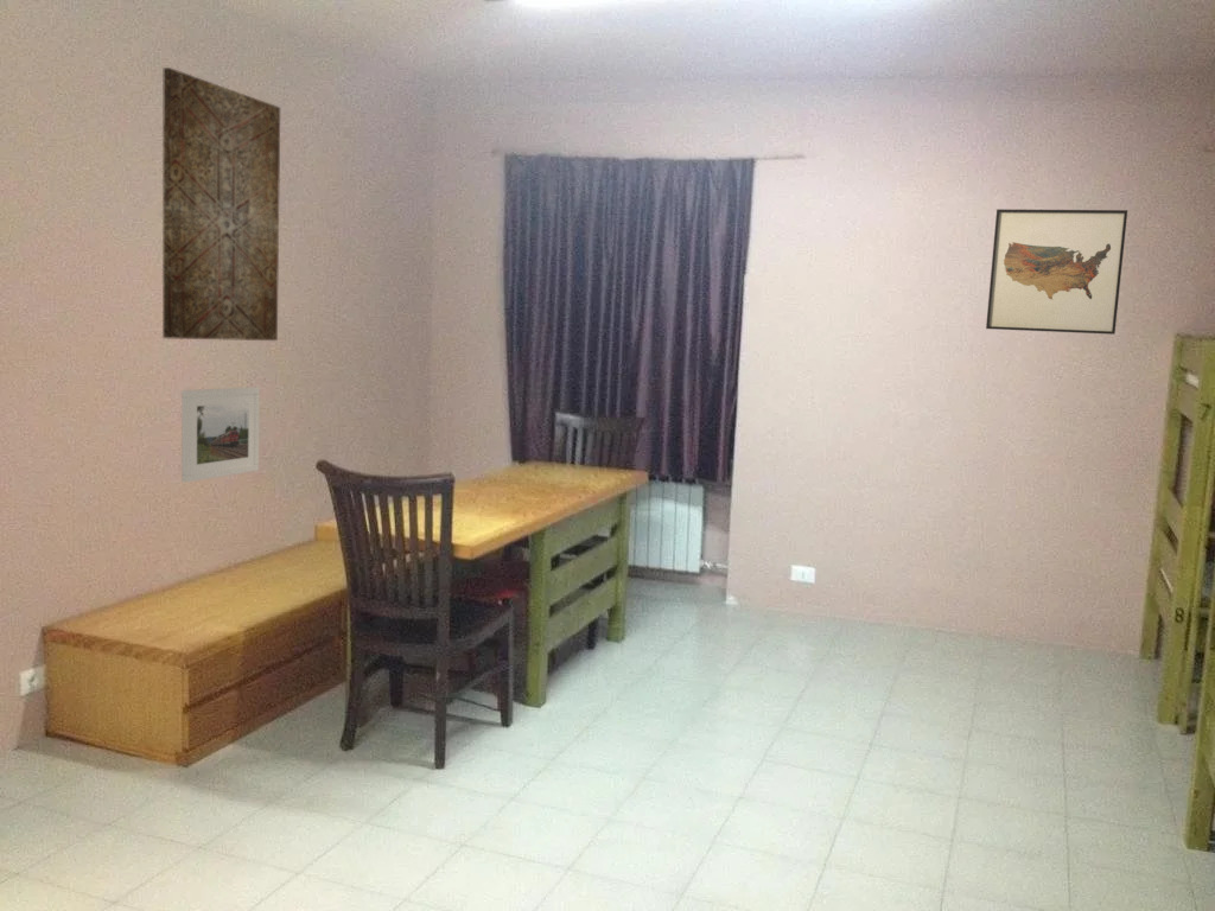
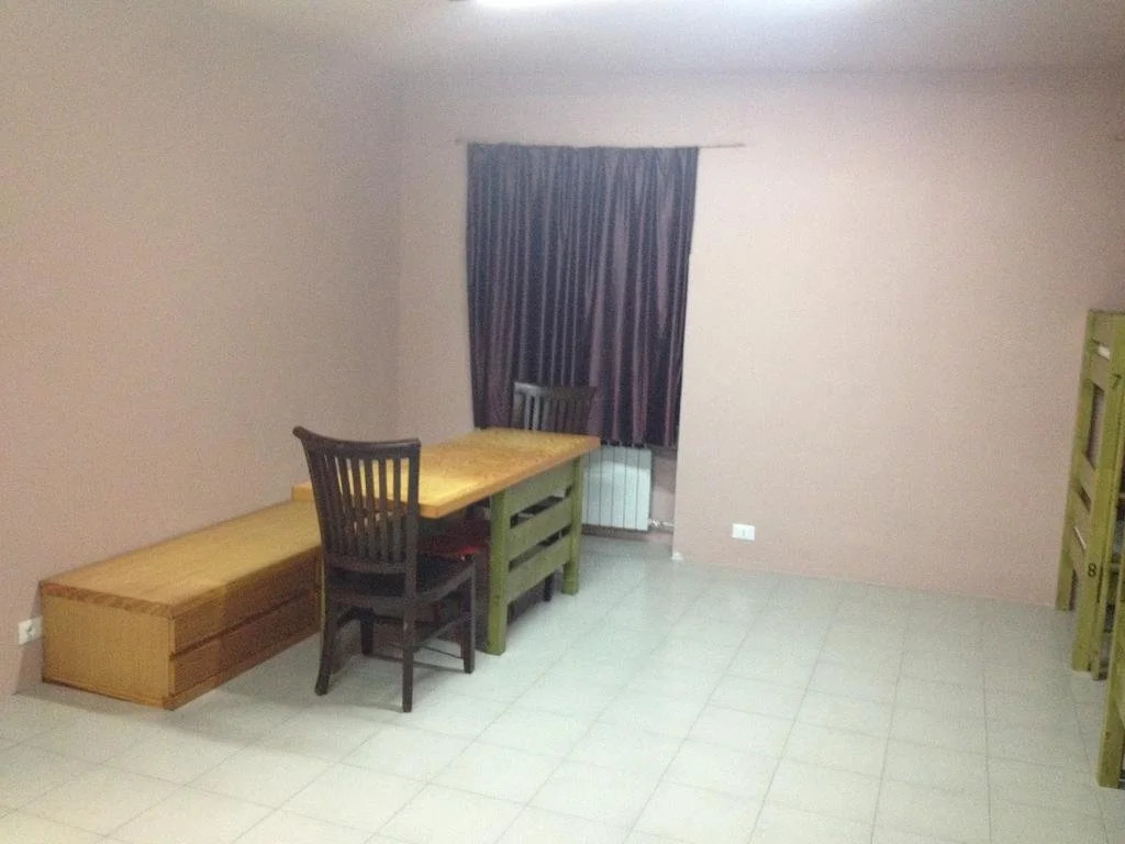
- wall art (1054, 270)
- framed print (222, 432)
- wall art (224, 216)
